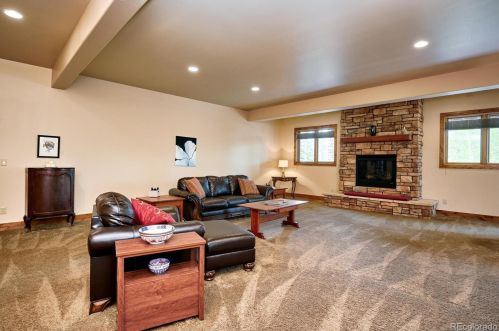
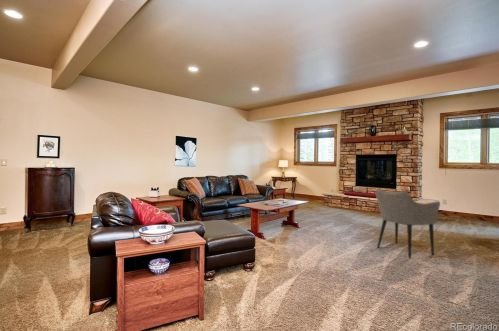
+ armchair (404, 219)
